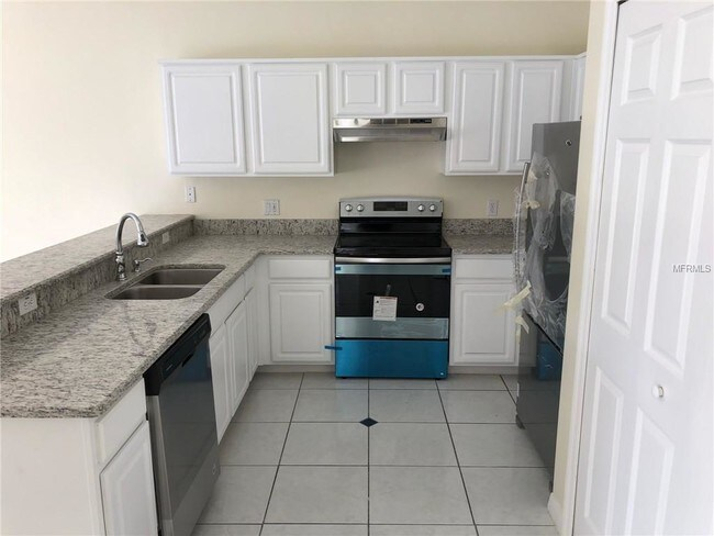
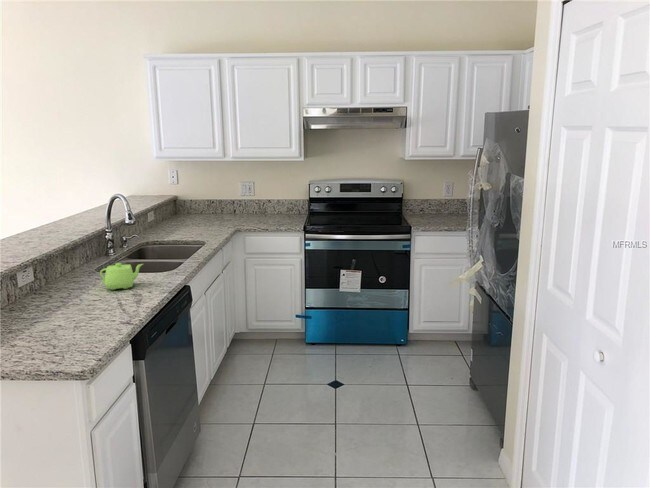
+ teapot (122, 275)
